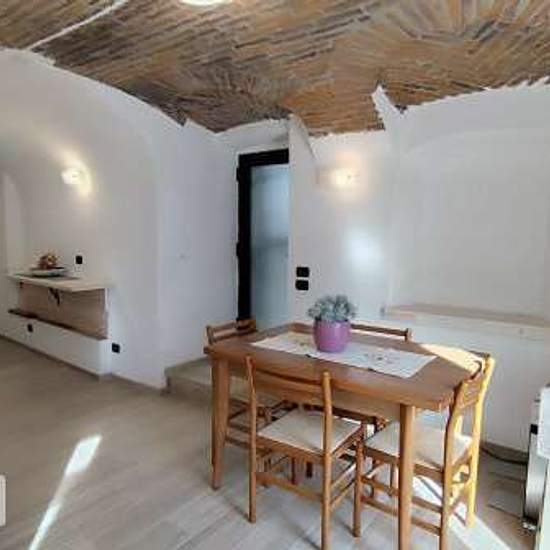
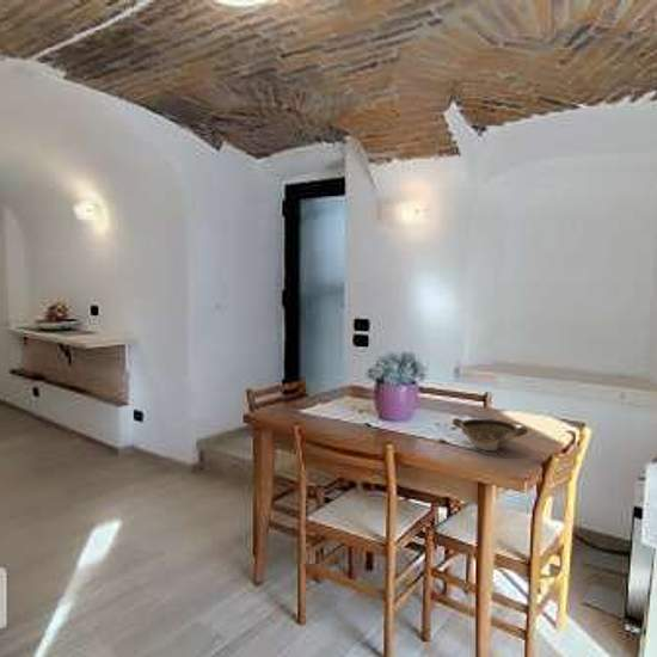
+ bowl (487, 435)
